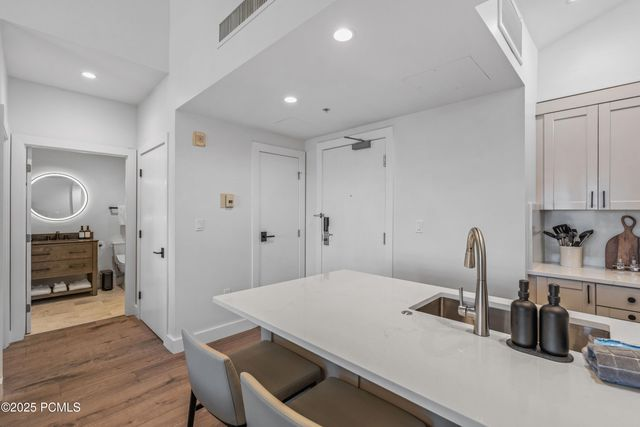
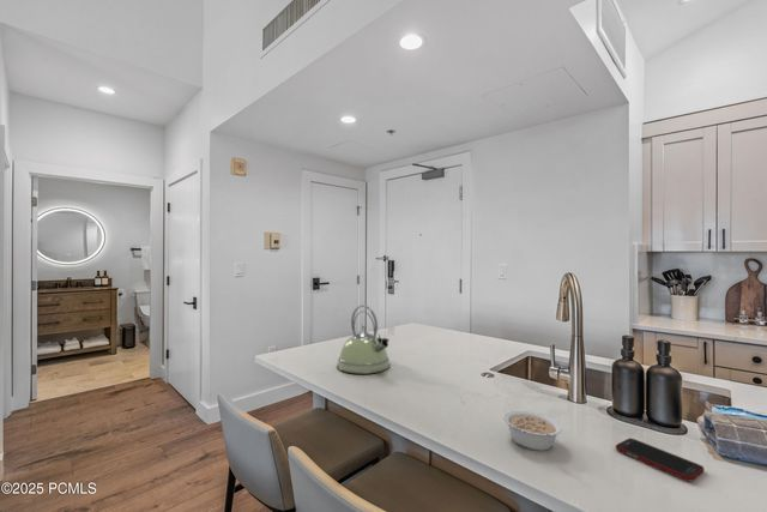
+ kettle (366, 336)
+ legume (533, 429)
+ cell phone (657, 457)
